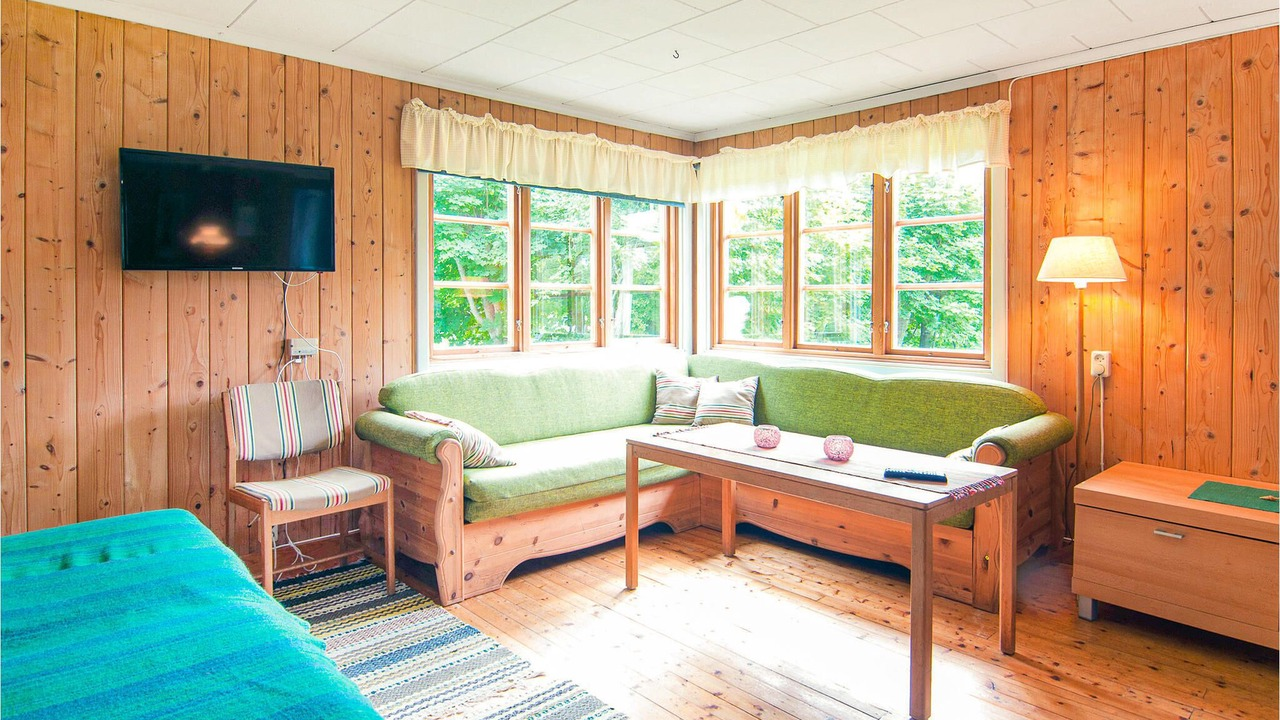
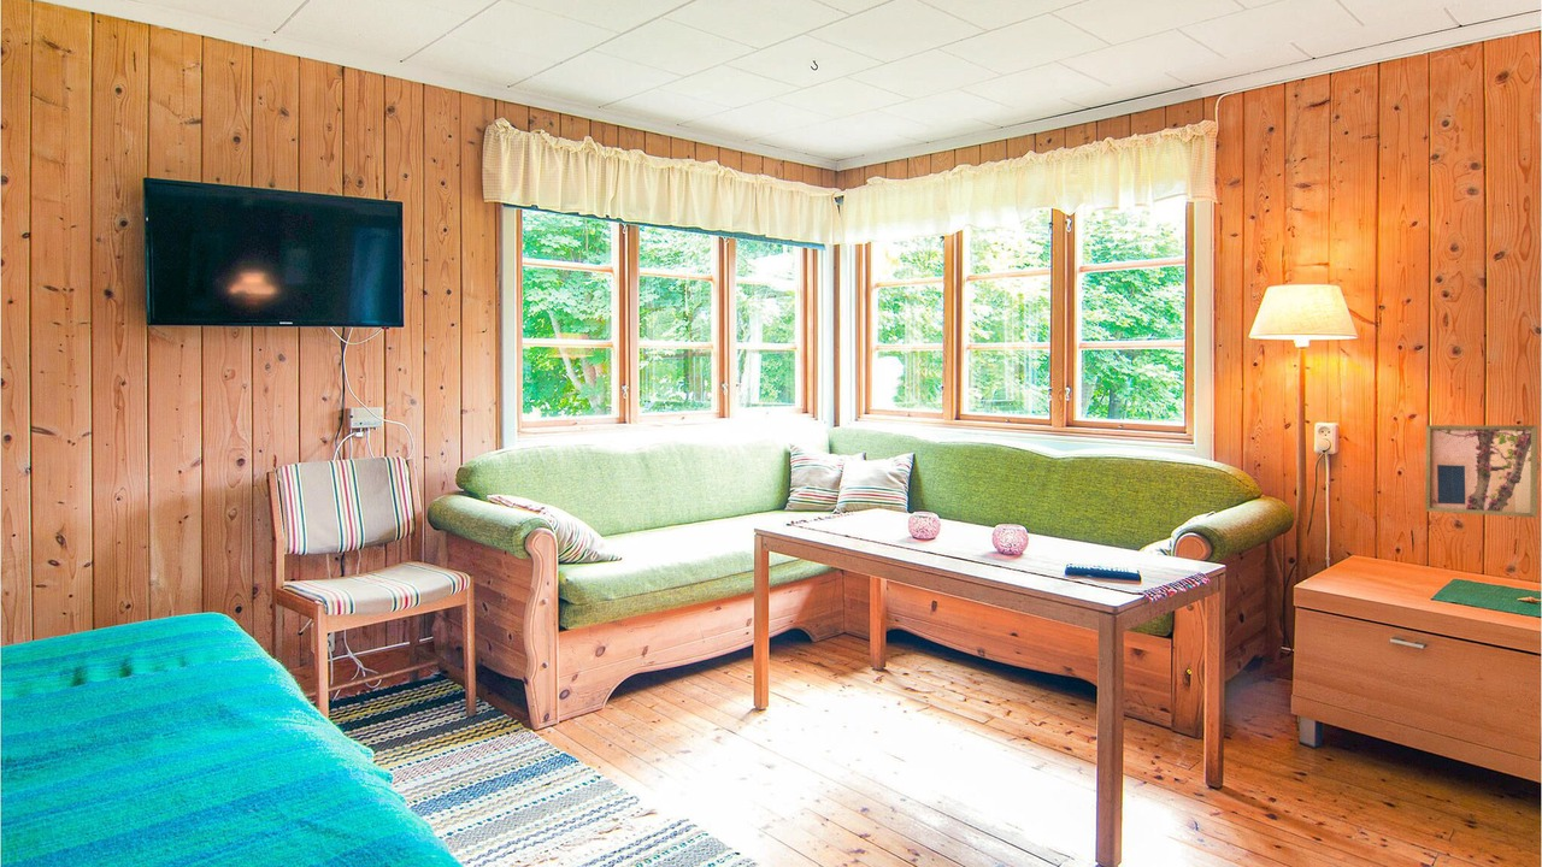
+ wall art (1479, 470)
